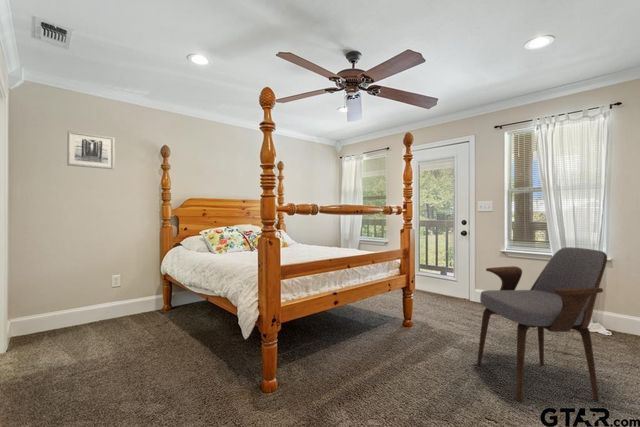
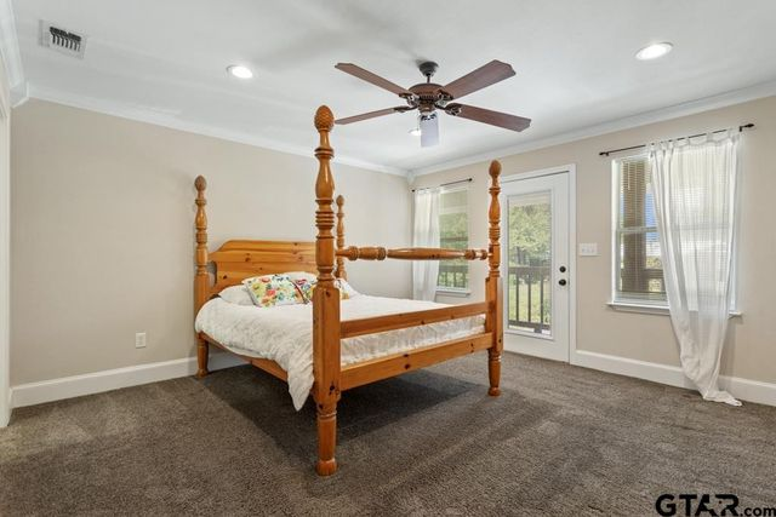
- armchair (541, 314)
- wall art (91, 150)
